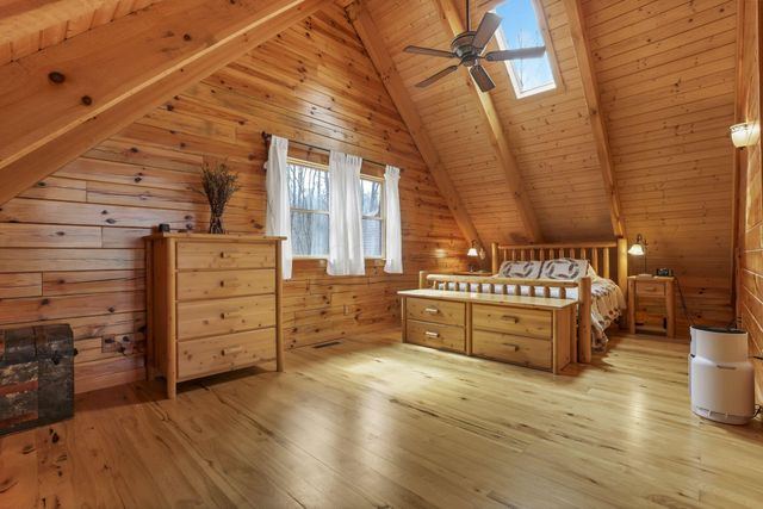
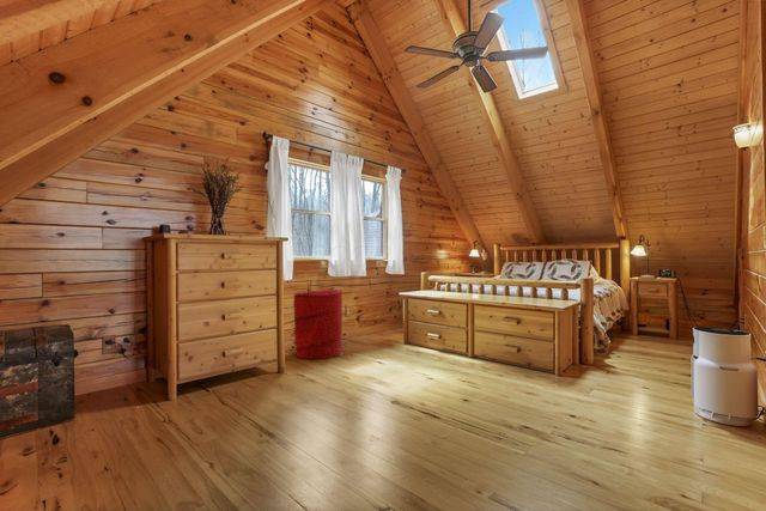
+ laundry hamper (317, 321)
